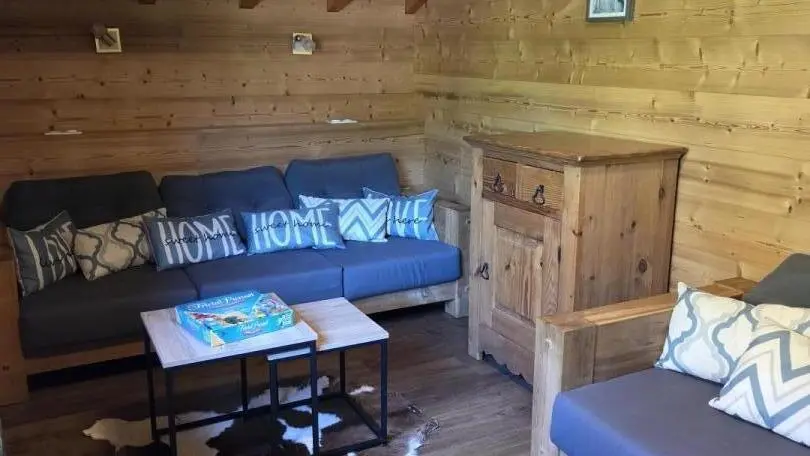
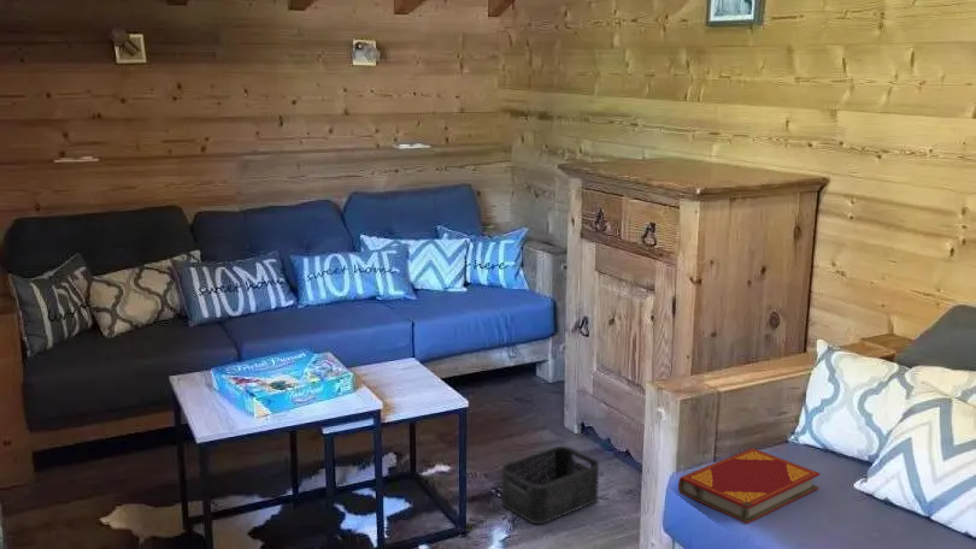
+ hardback book (748, 483)
+ storage bin (549, 483)
